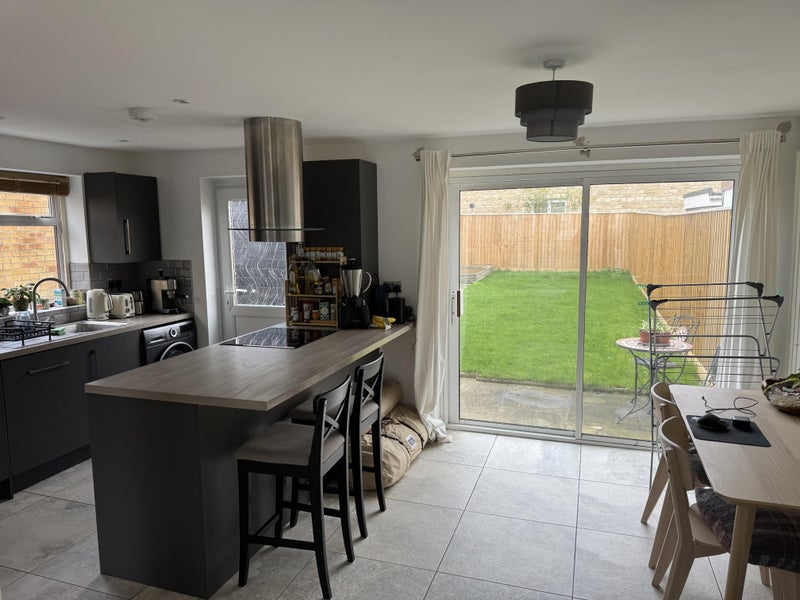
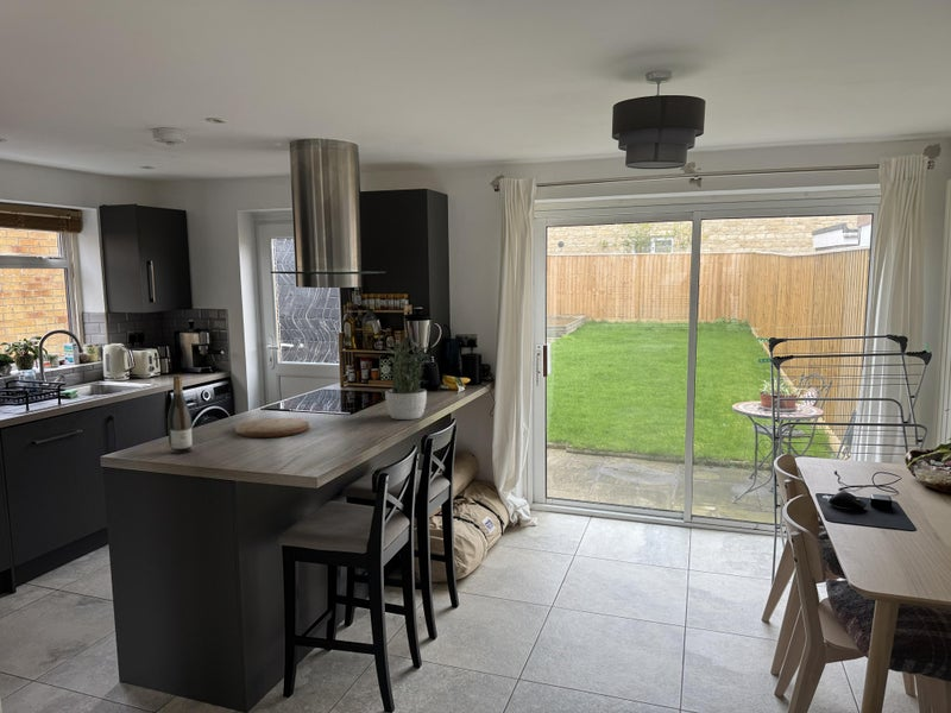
+ cutting board (272, 427)
+ potted plant (408, 377)
+ wine bottle (178, 412)
